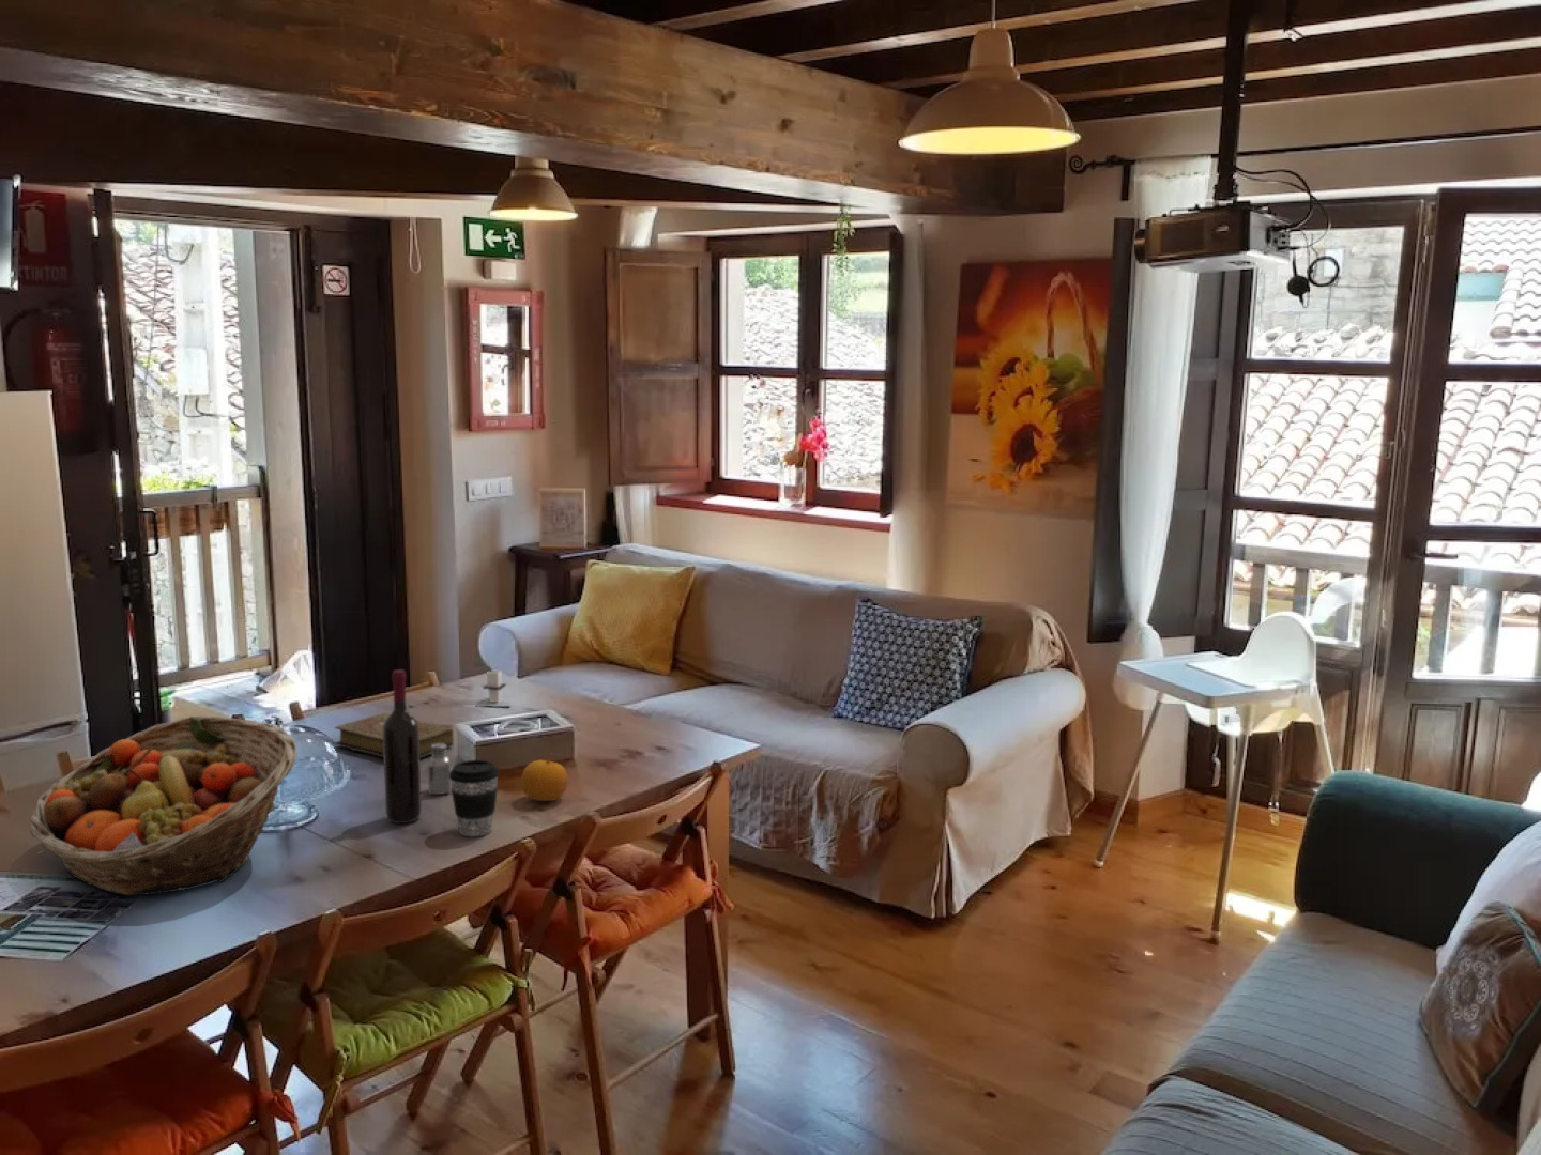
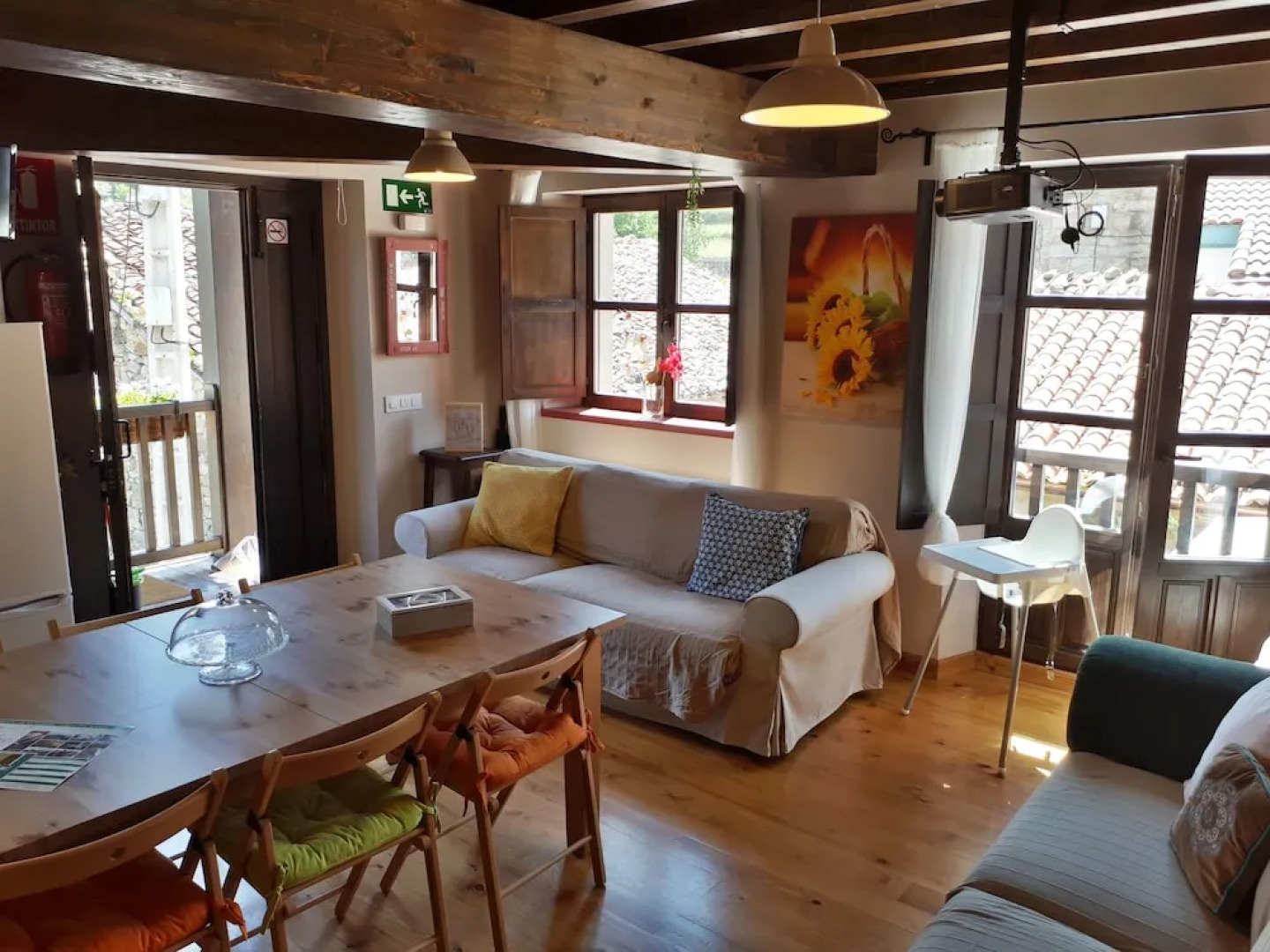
- architectural model (494, 685)
- fruit (545, 775)
- book (382, 735)
- coffee cup (474, 798)
- wine bottle (402, 745)
- fruit basket (169, 801)
- saltshaker (439, 768)
